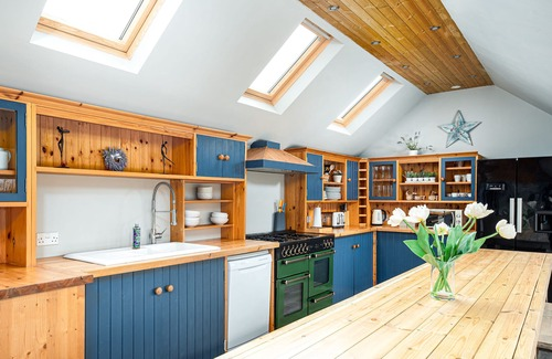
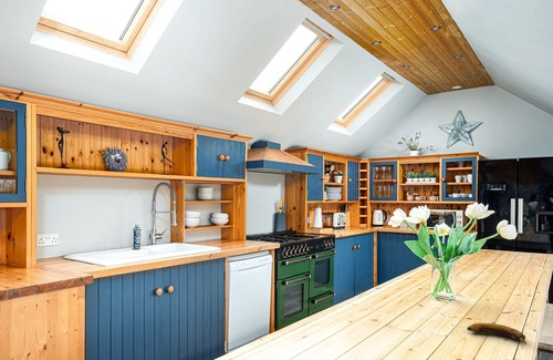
+ banana (497, 331)
